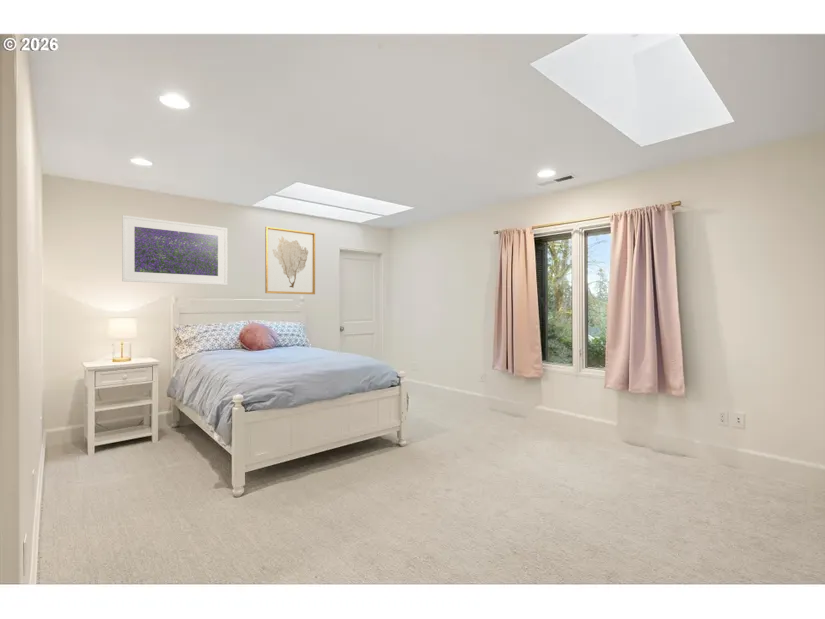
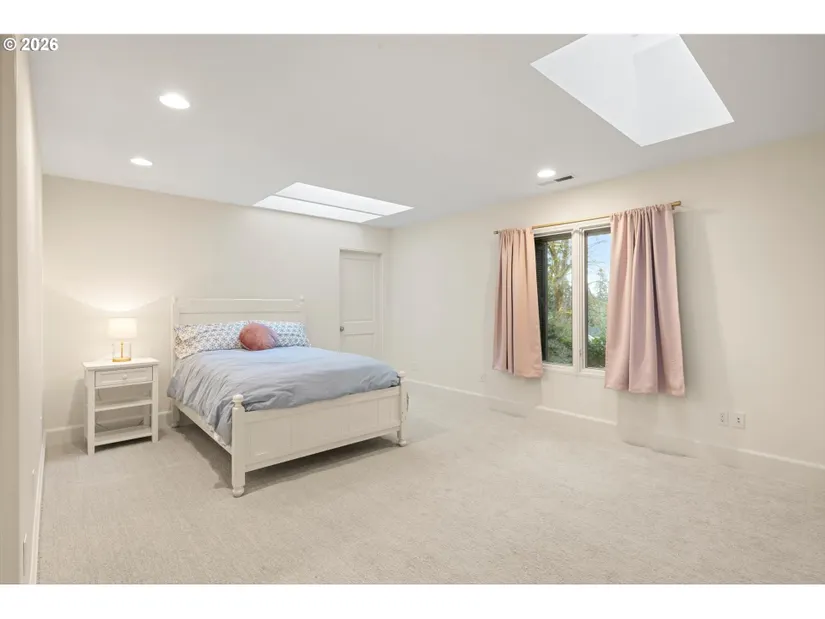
- wall art (291, 261)
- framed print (178, 252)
